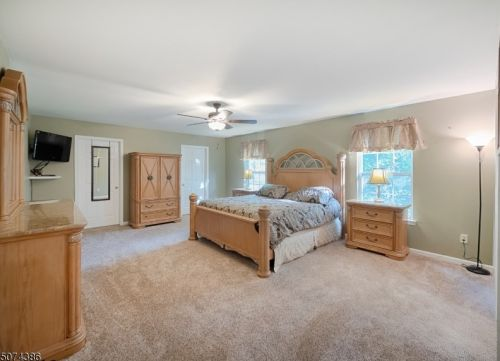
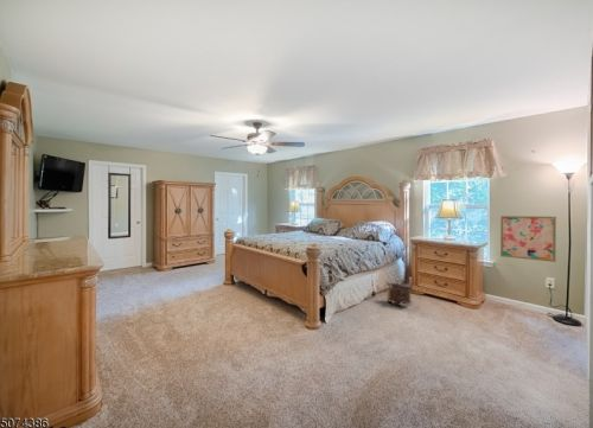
+ backpack (400, 294)
+ wall art (527, 237)
